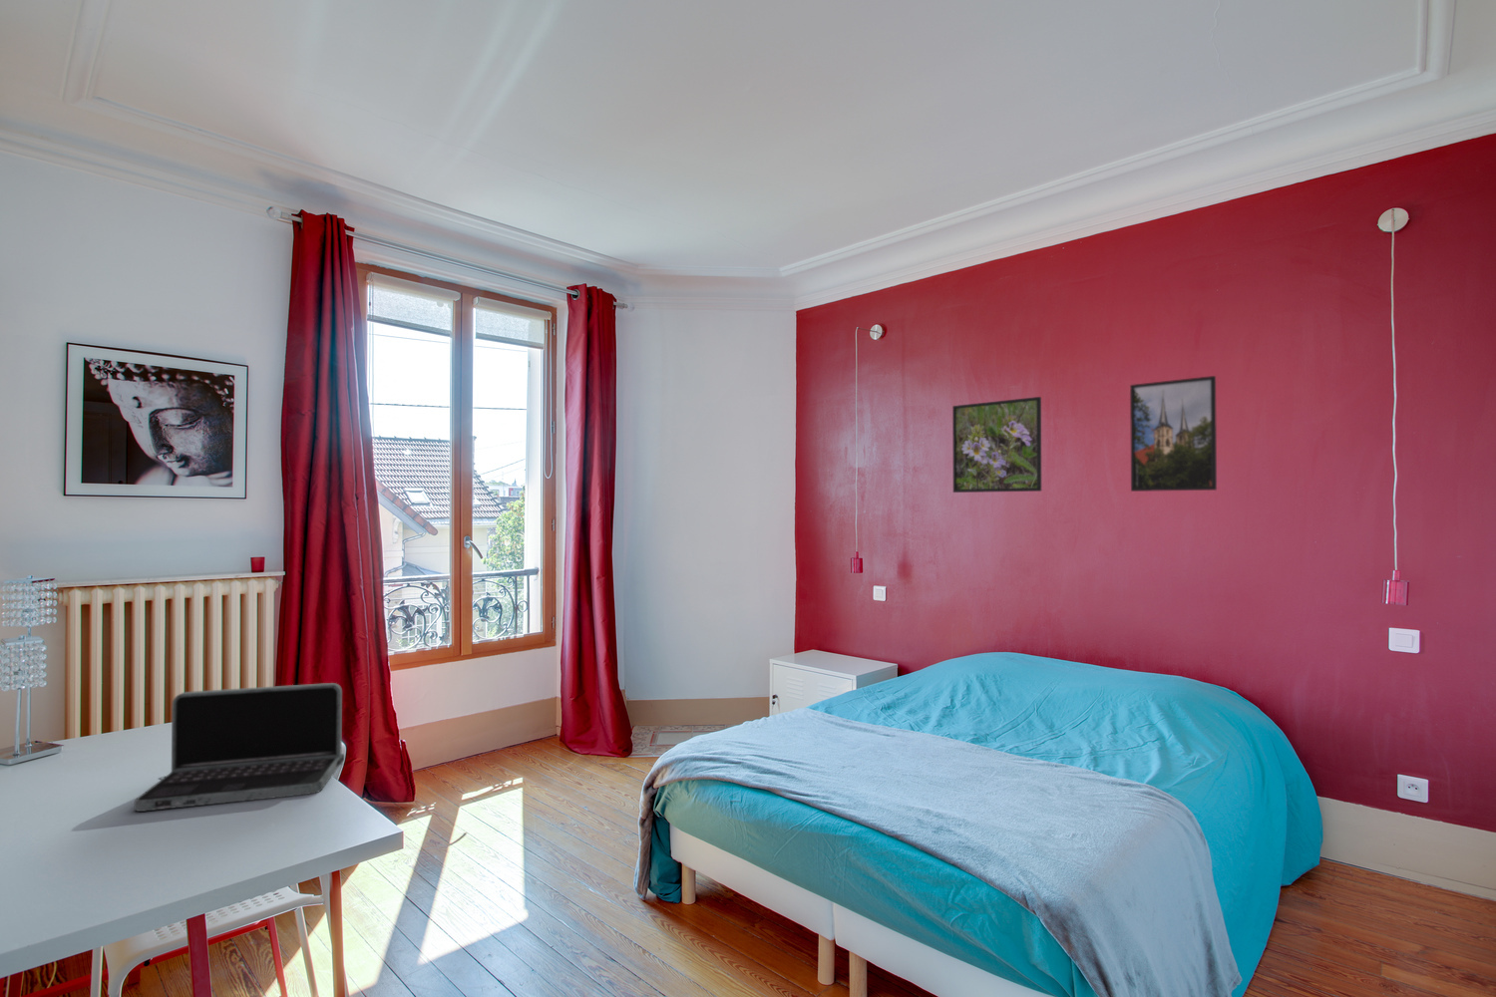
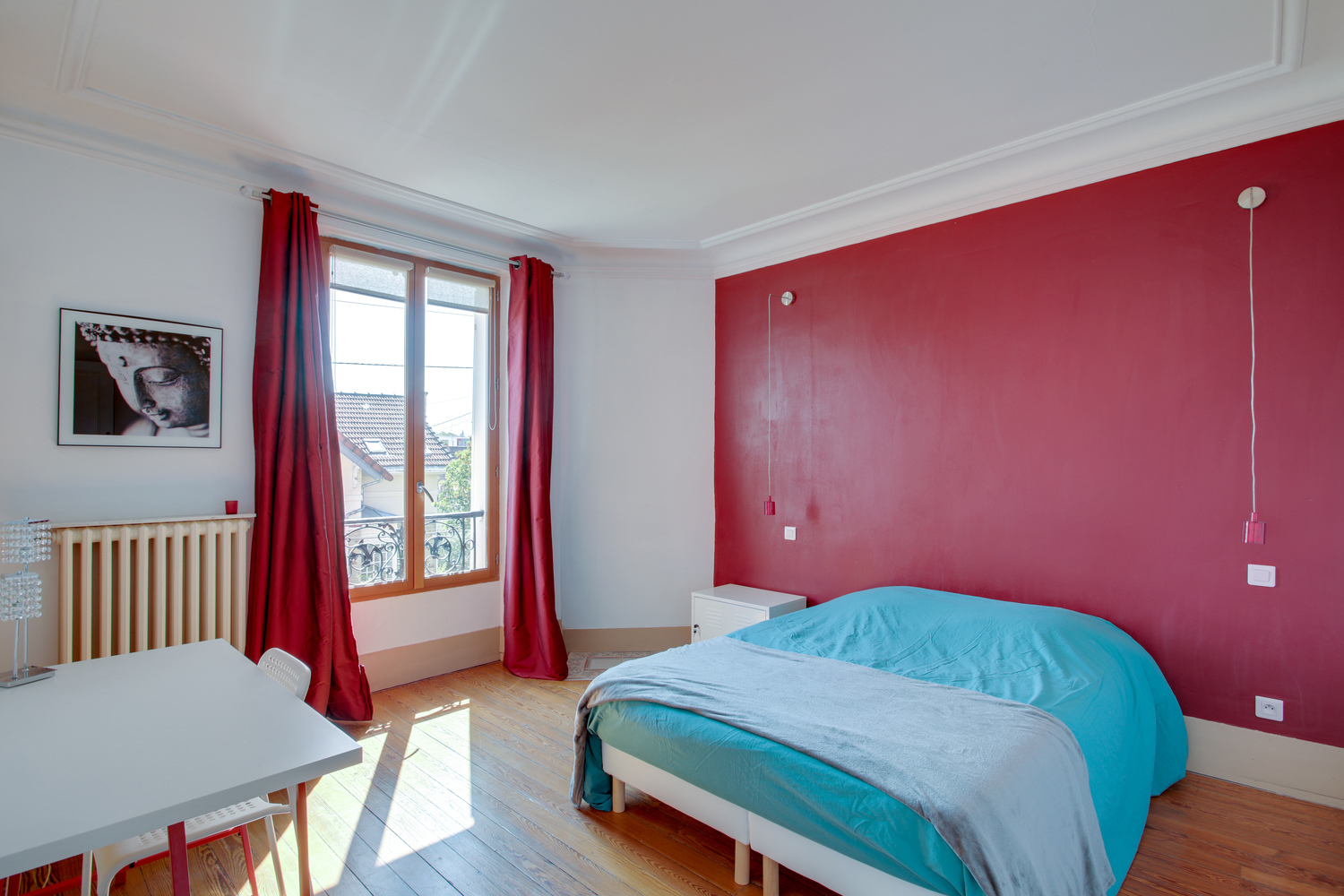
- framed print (995, 446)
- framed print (1172, 435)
- laptop (243, 739)
